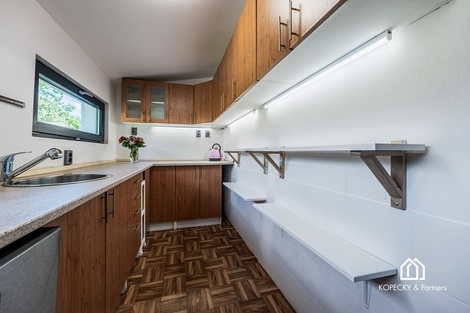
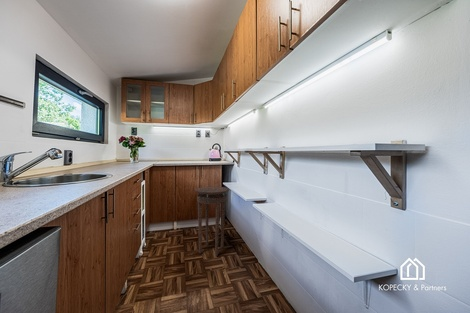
+ stool (208, 218)
